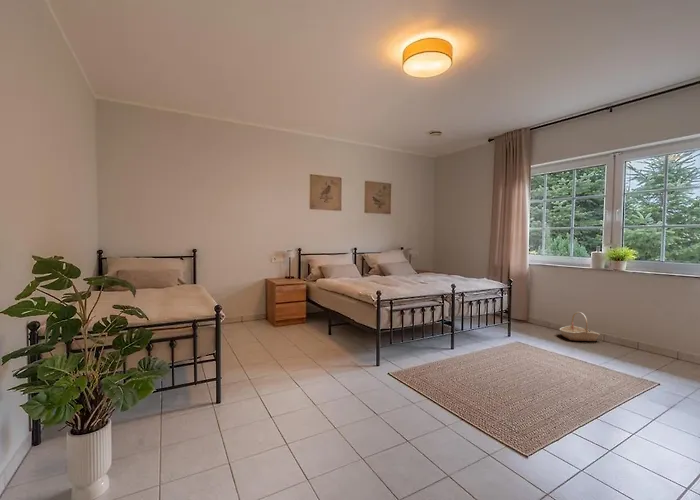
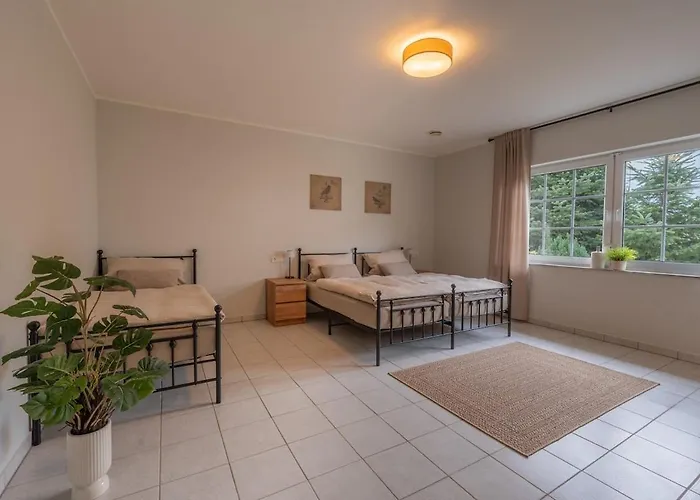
- basket (579, 327)
